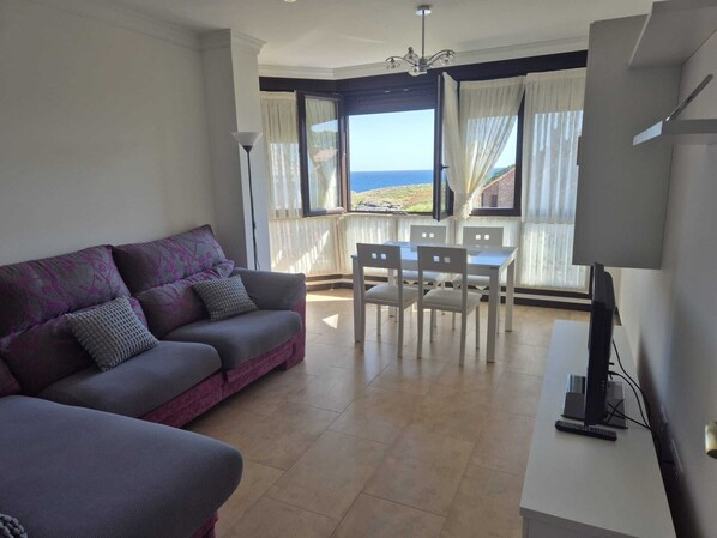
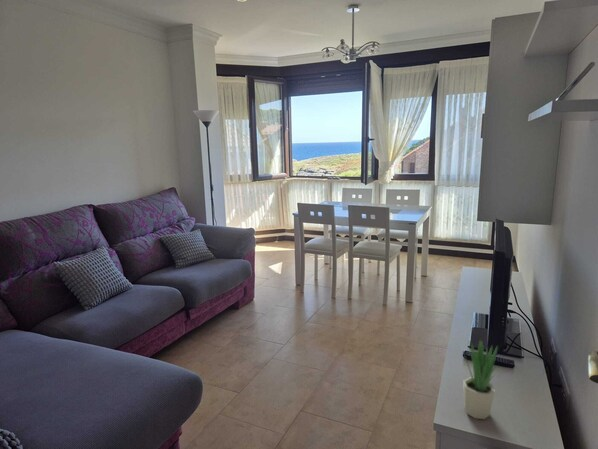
+ potted plant (482, 374)
